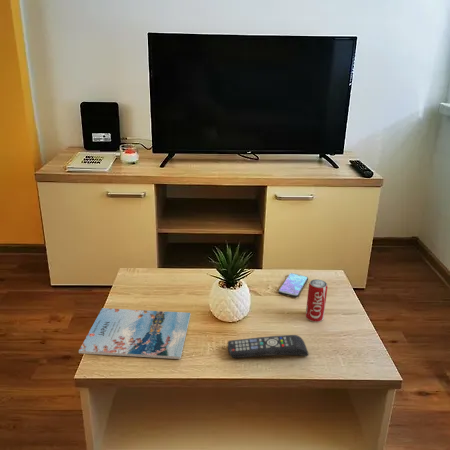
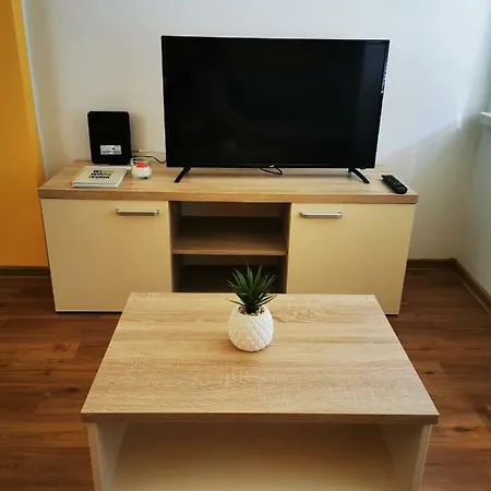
- remote control (267, 346)
- beverage can (316, 300)
- smartphone (293, 284)
- magazine (138, 331)
